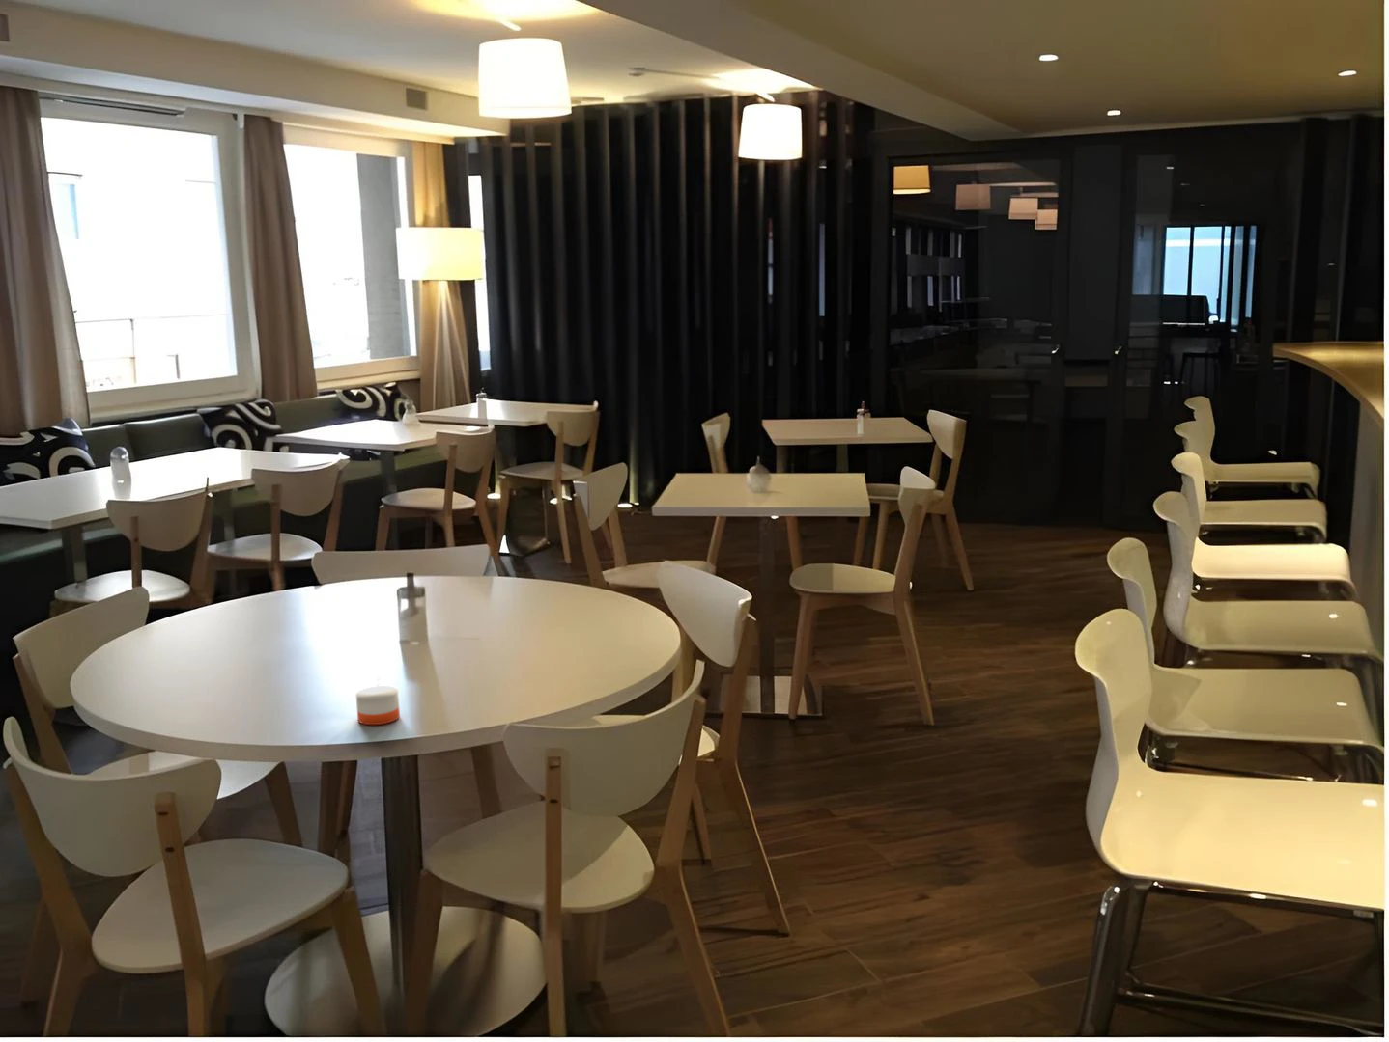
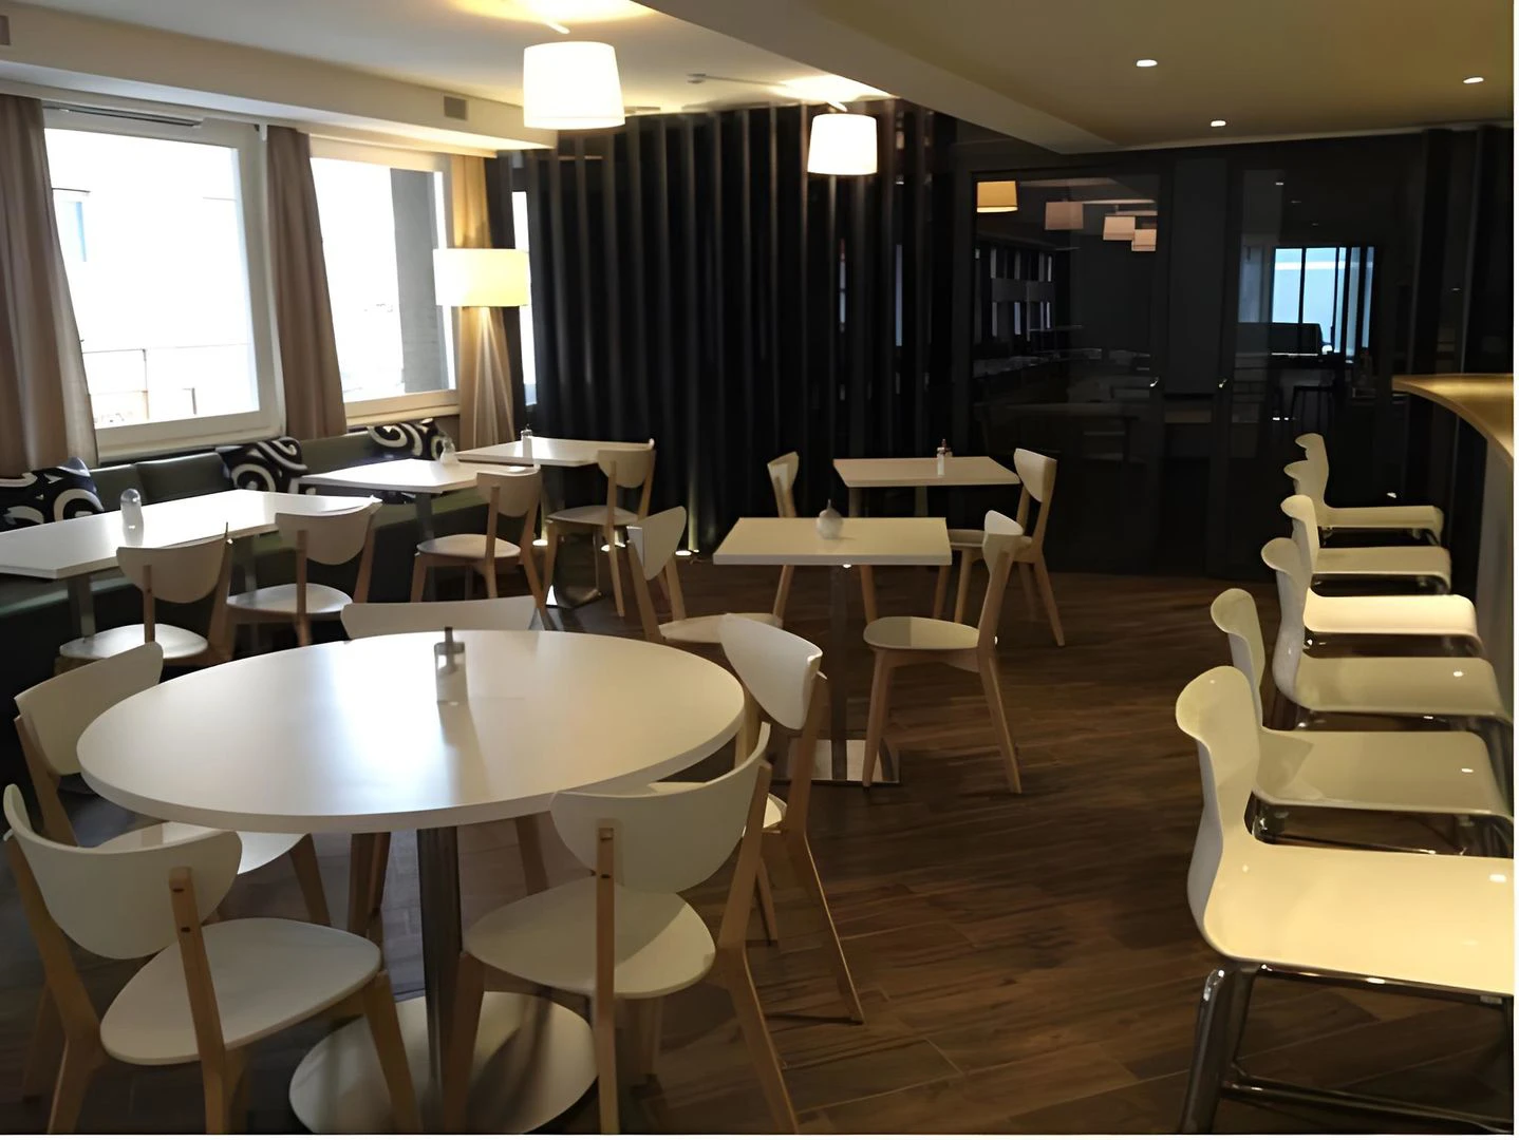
- candle (377, 691)
